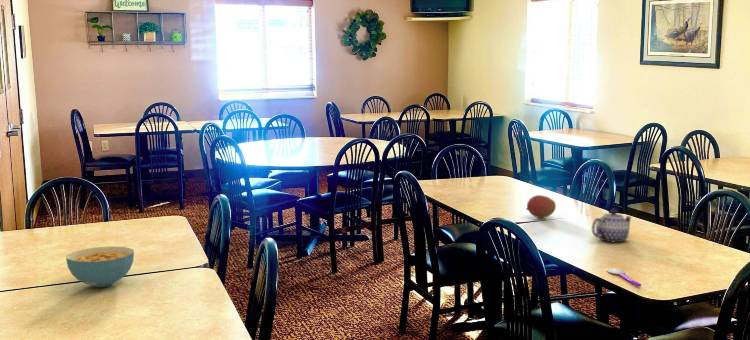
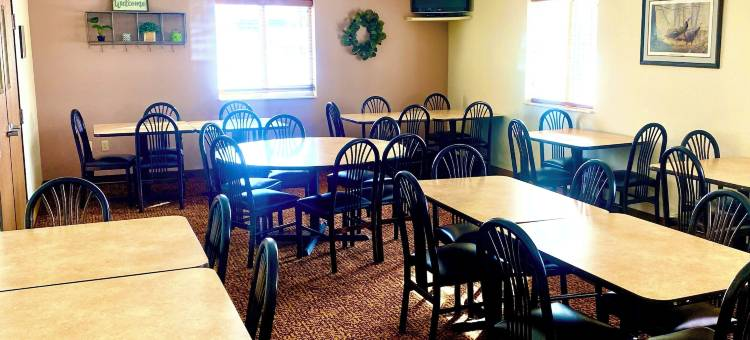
- teapot (612, 224)
- cereal bowl (101, 269)
- fruit (540, 206)
- spoon (624, 276)
